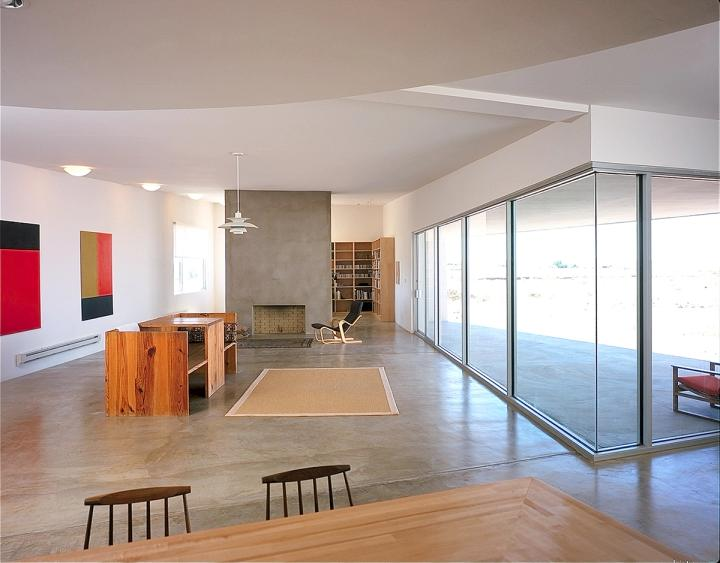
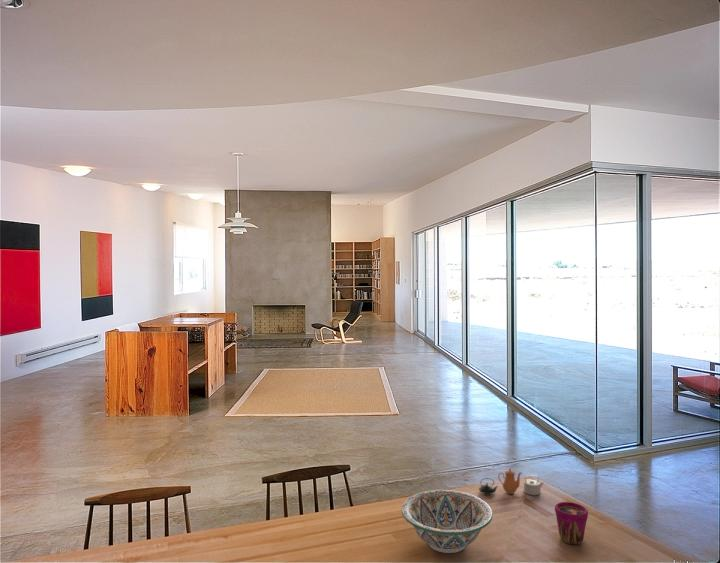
+ decorative bowl (446, 525)
+ cup (573, 522)
+ teapot (511, 480)
